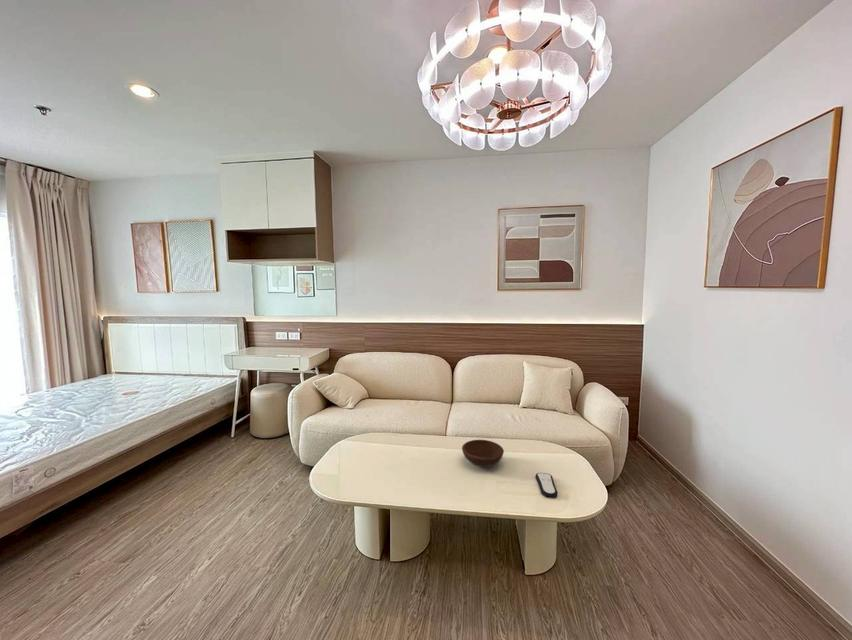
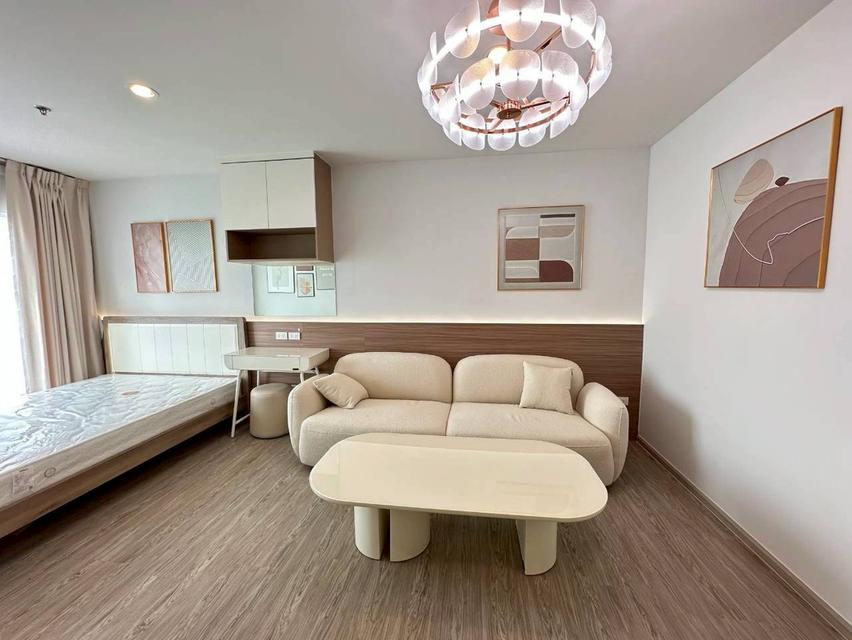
- bowl (482, 455)
- remote control (546, 484)
